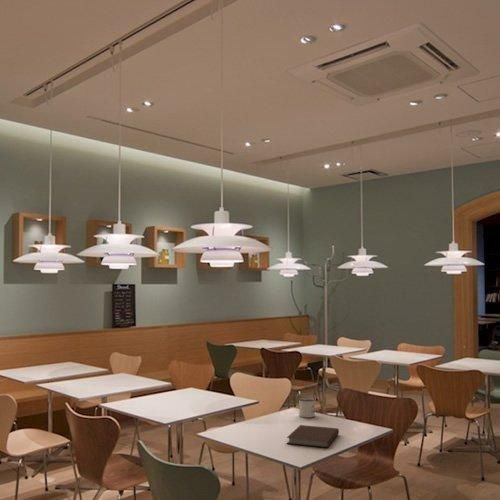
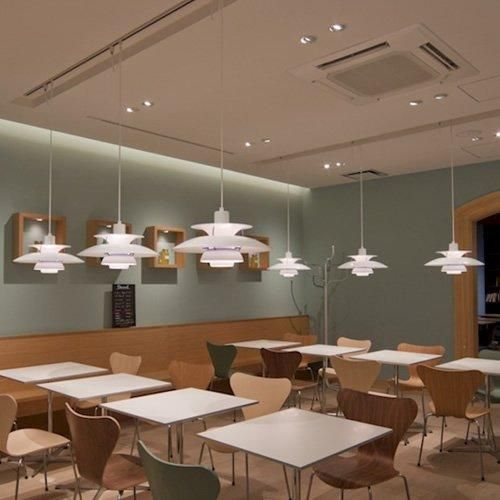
- mug (307, 406)
- notebook (313, 435)
